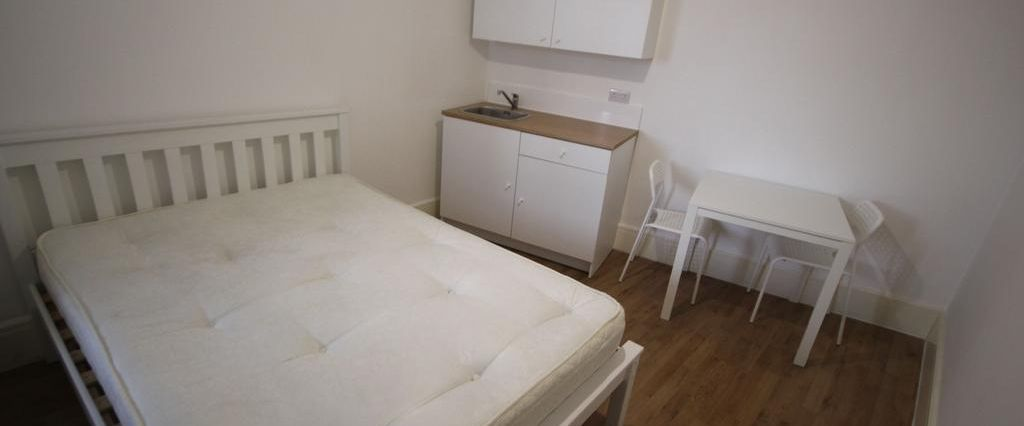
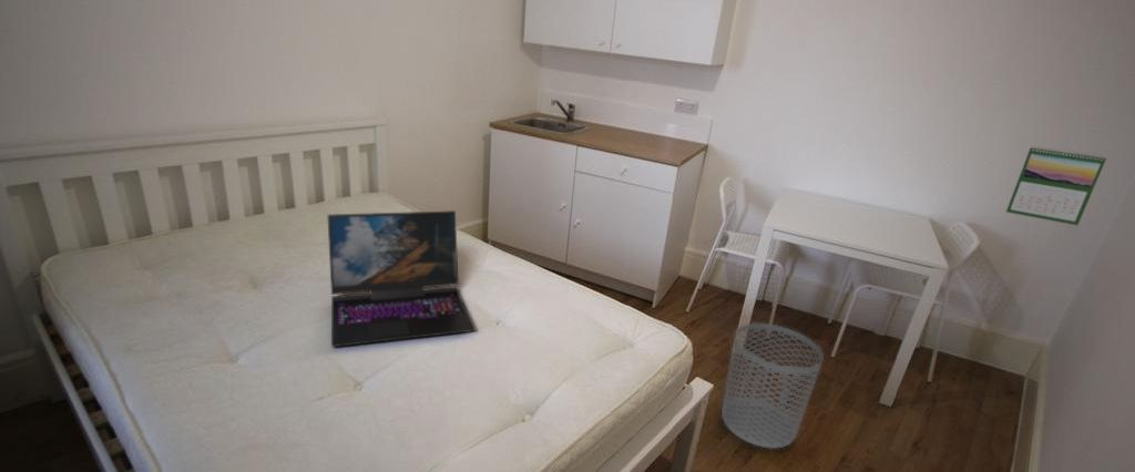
+ laptop (400, 273)
+ calendar (1054, 184)
+ waste bin (768, 384)
